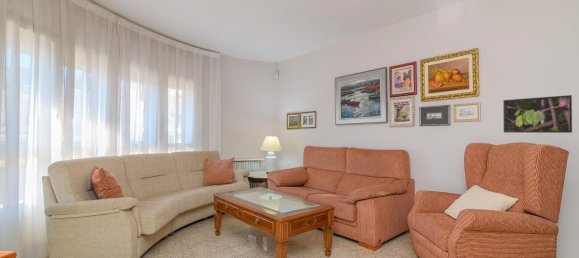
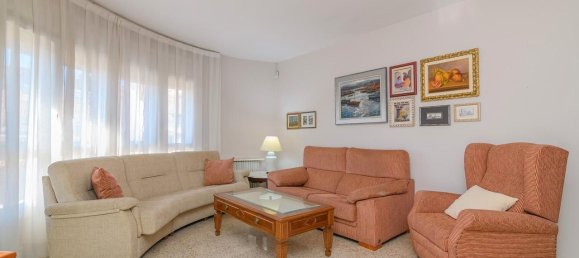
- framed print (535, 115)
